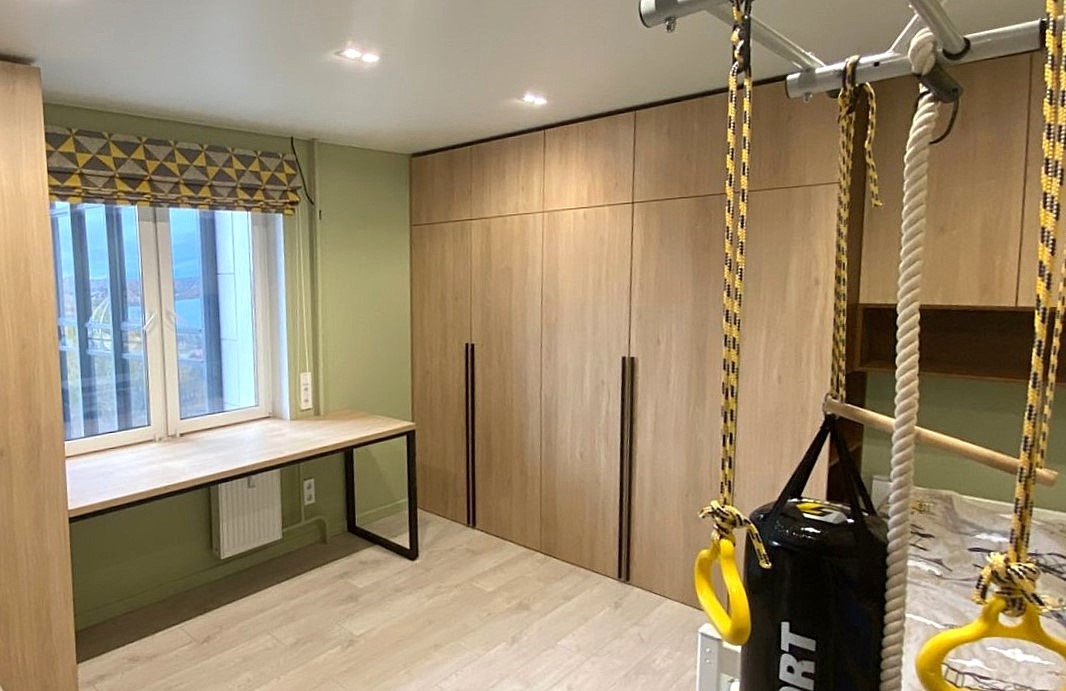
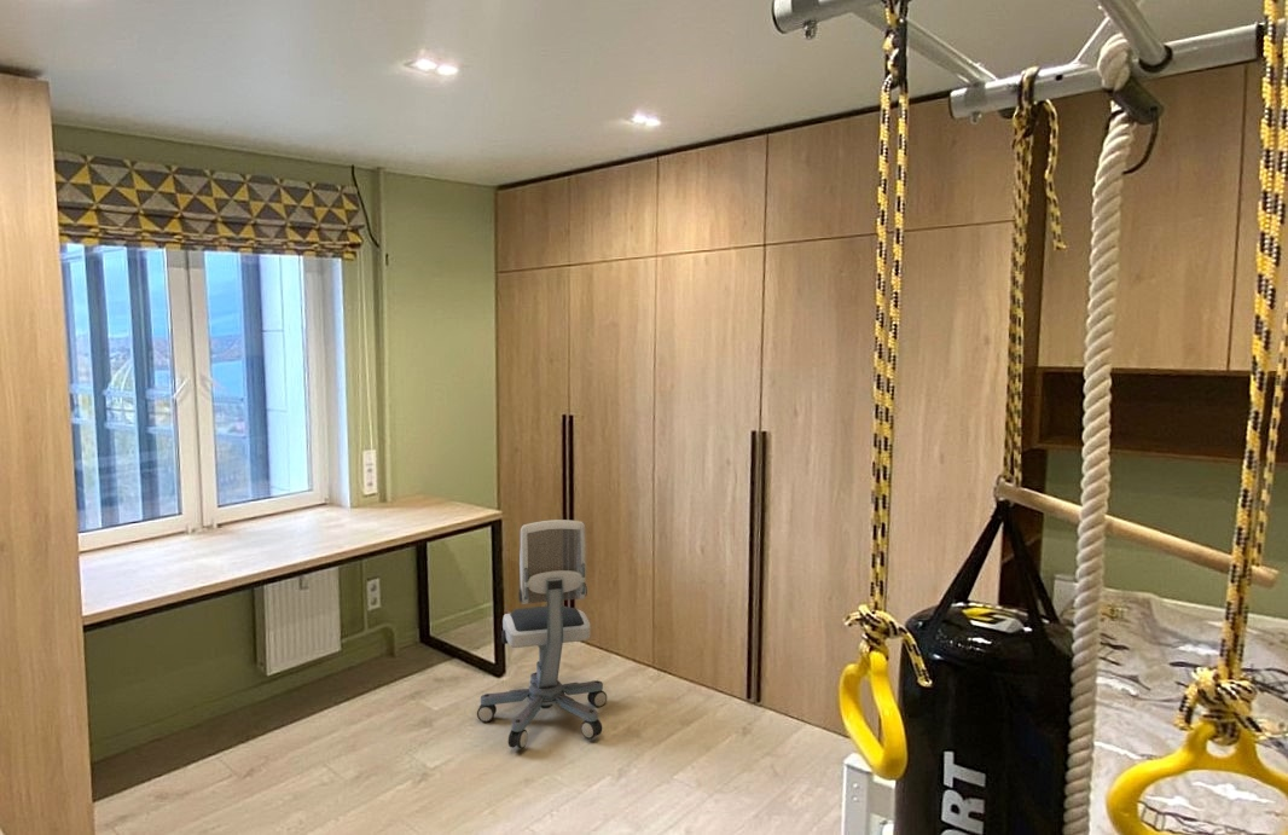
+ office chair (544, 615)
